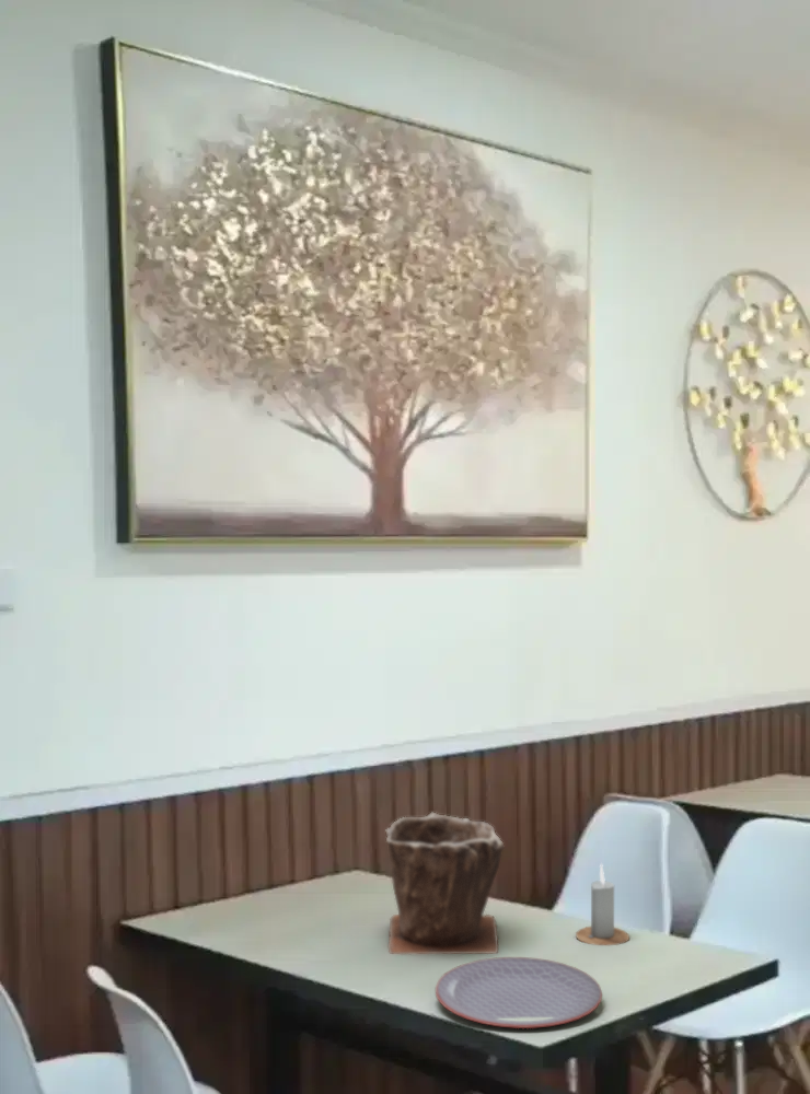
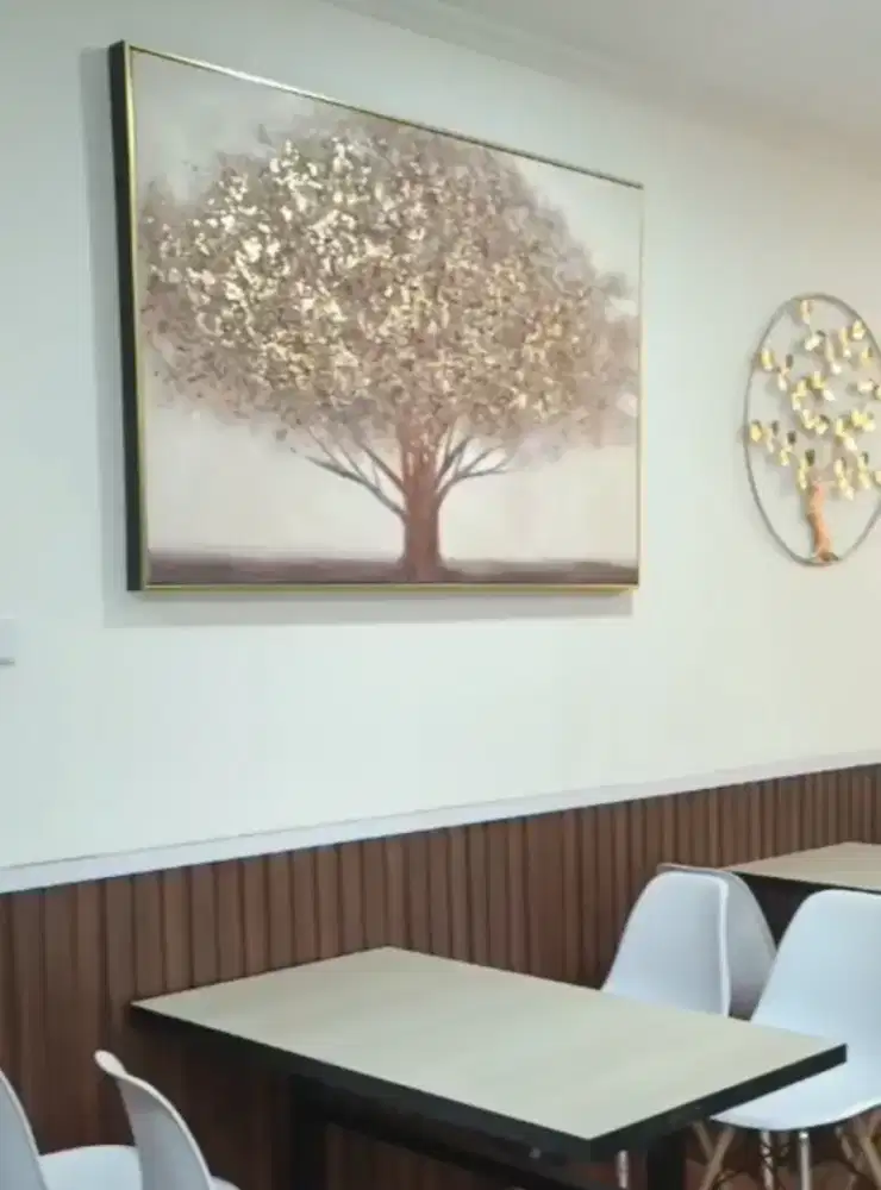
- candle (602, 899)
- plant pot (443, 881)
- plate (518, 996)
